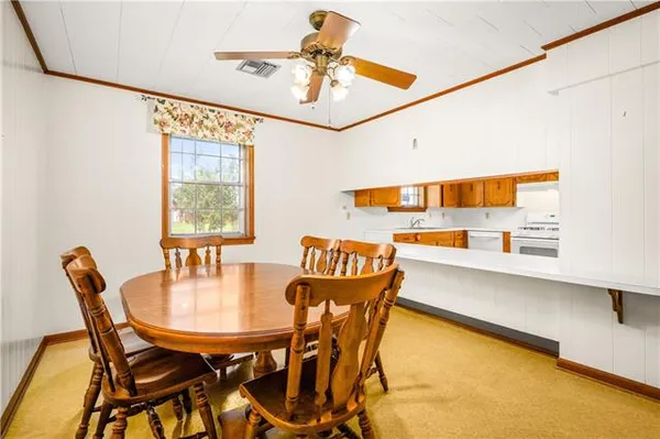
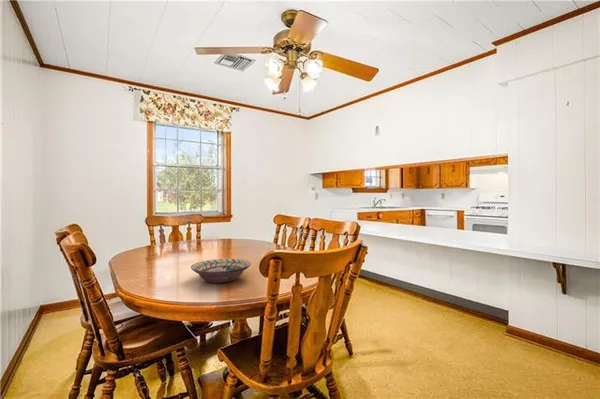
+ decorative bowl (221, 271)
